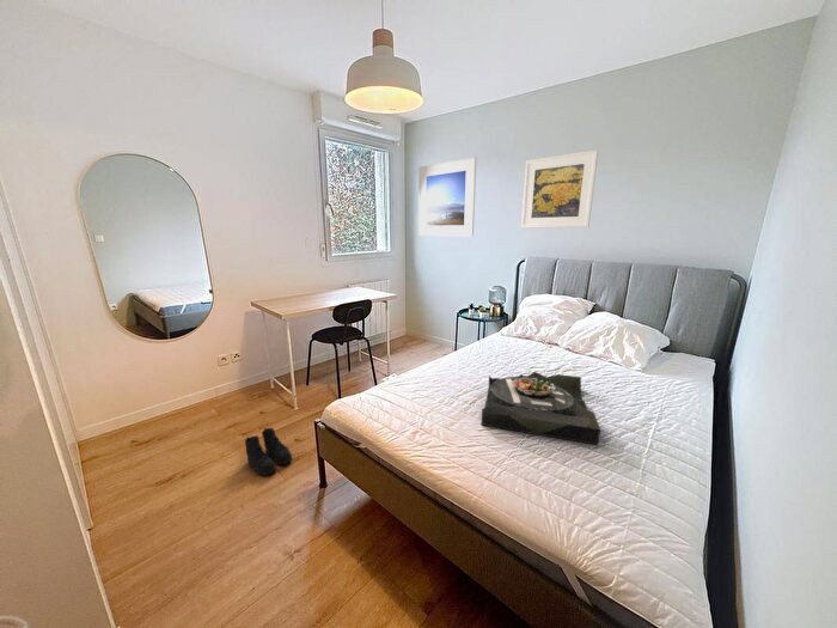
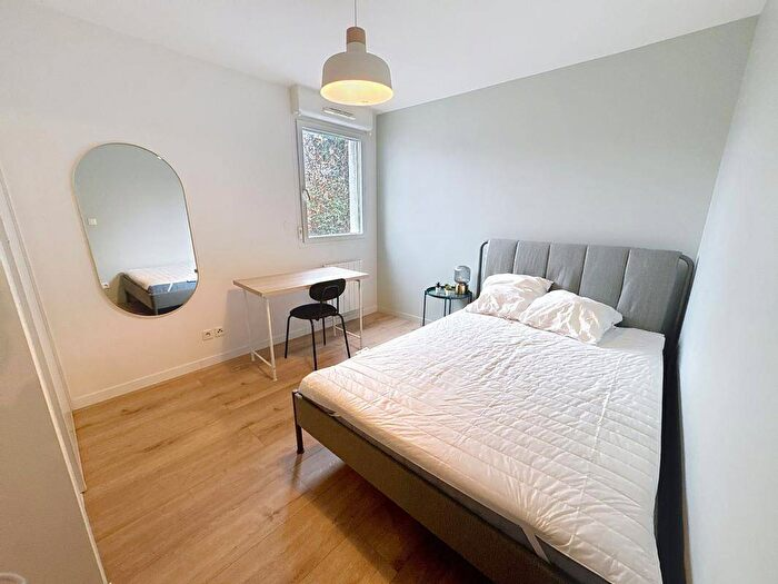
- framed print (445, 200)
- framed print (556, 193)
- serving tray (536, 390)
- boots (268, 447)
